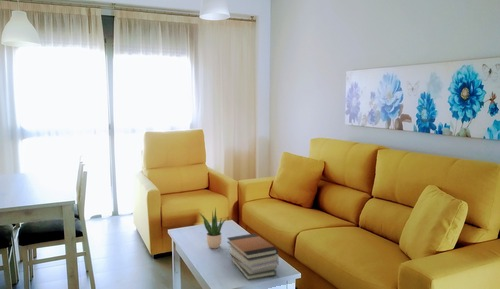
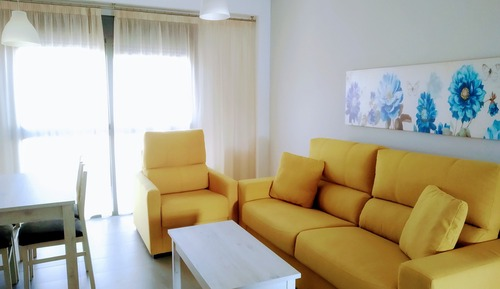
- book stack (252, 255)
- potted plant (213, 227)
